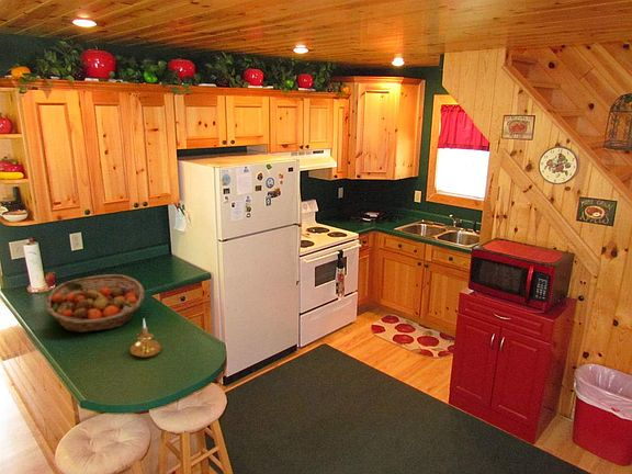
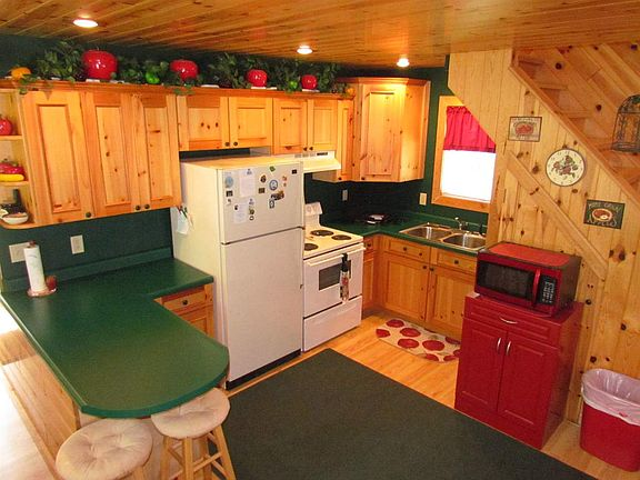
- candle holder (144, 334)
- fruit basket (97, 303)
